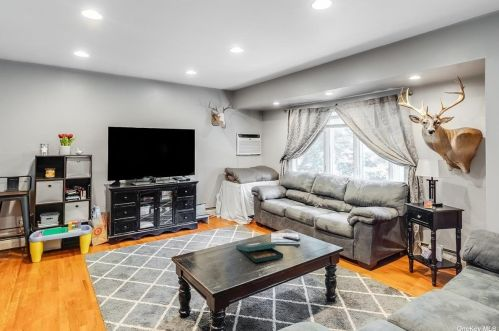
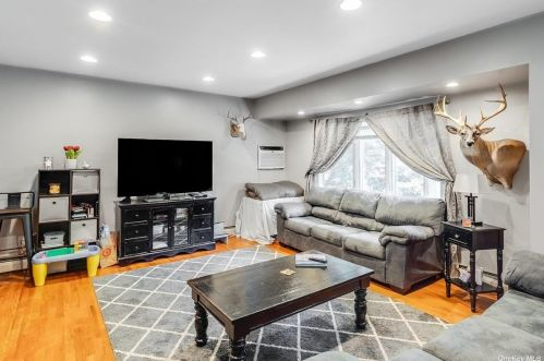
- board game (258, 248)
